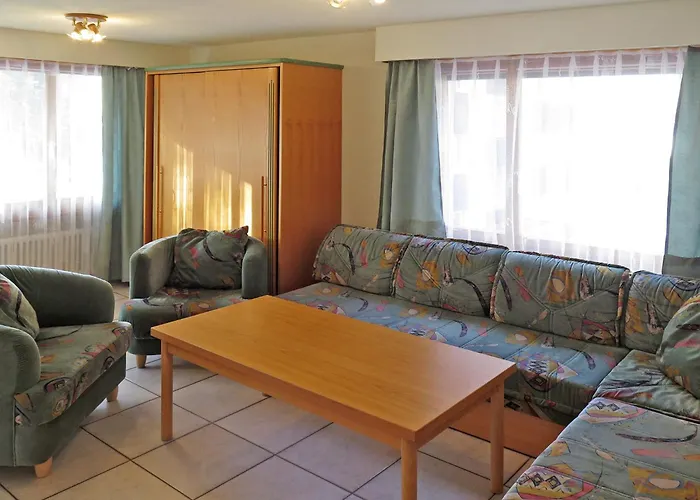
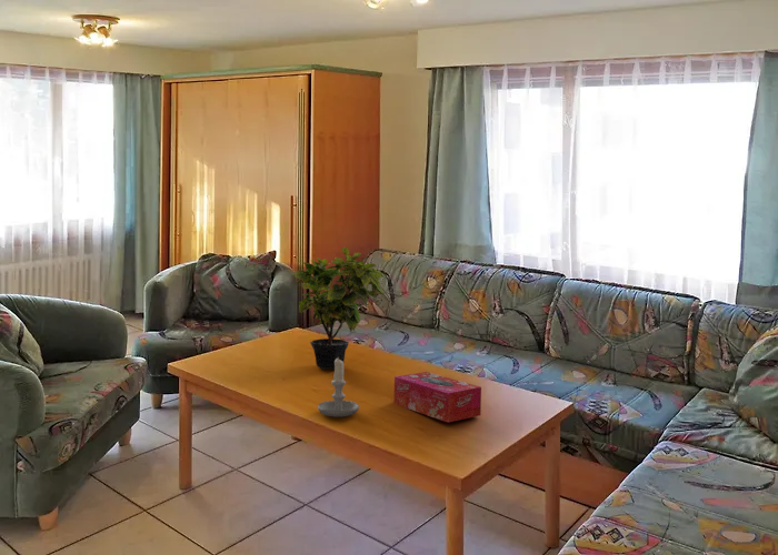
+ potted plant (338, 307)
+ candle (338, 385)
+ tissue box (436, 395)
